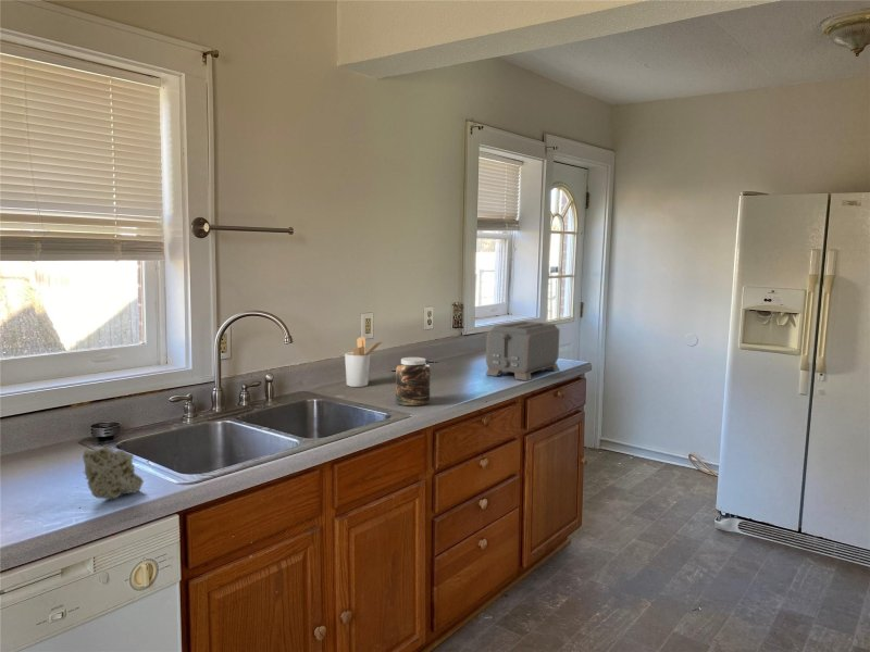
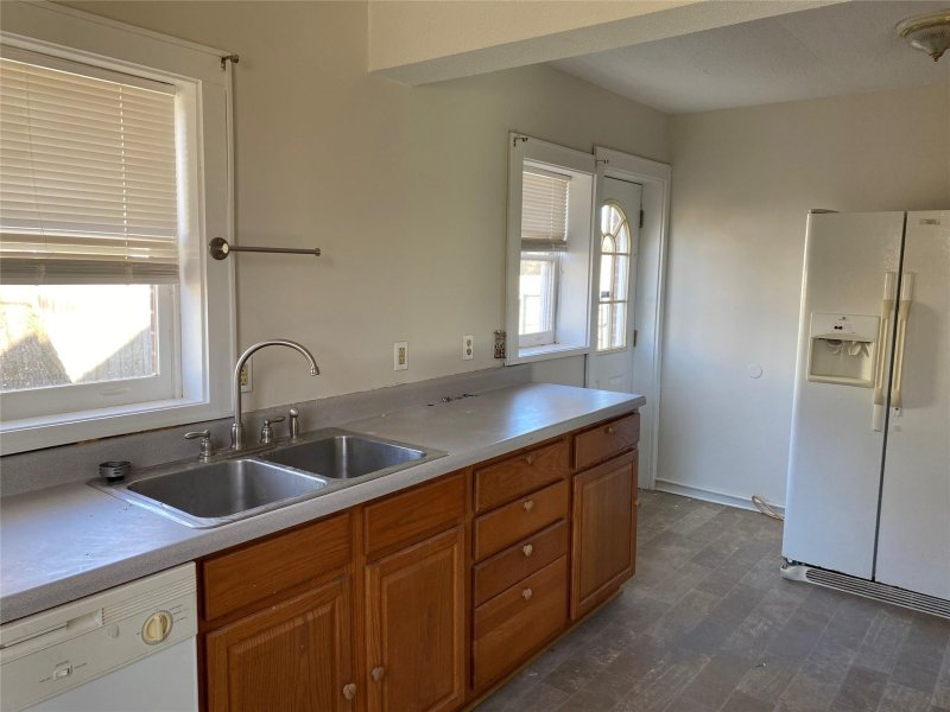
- jar (412, 380)
- toaster (522, 349)
- sponge (113, 471)
- utensil holder (363, 362)
